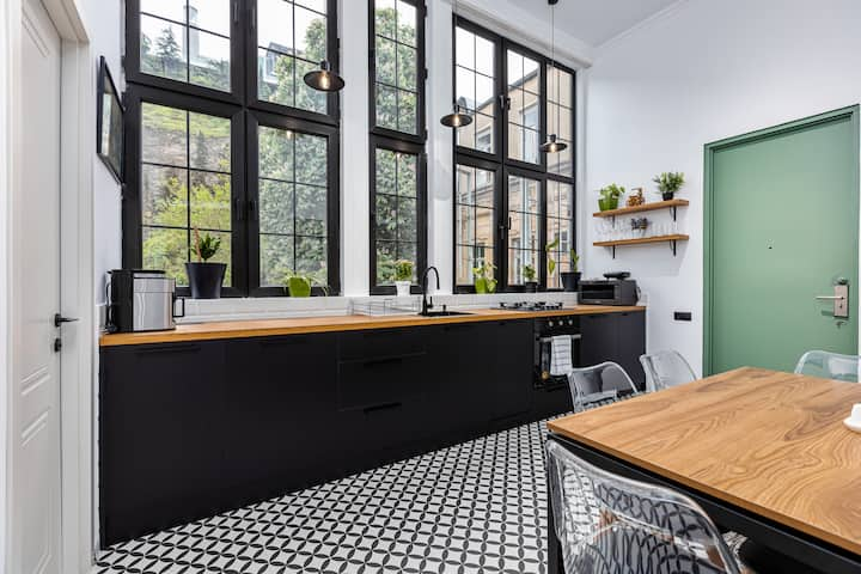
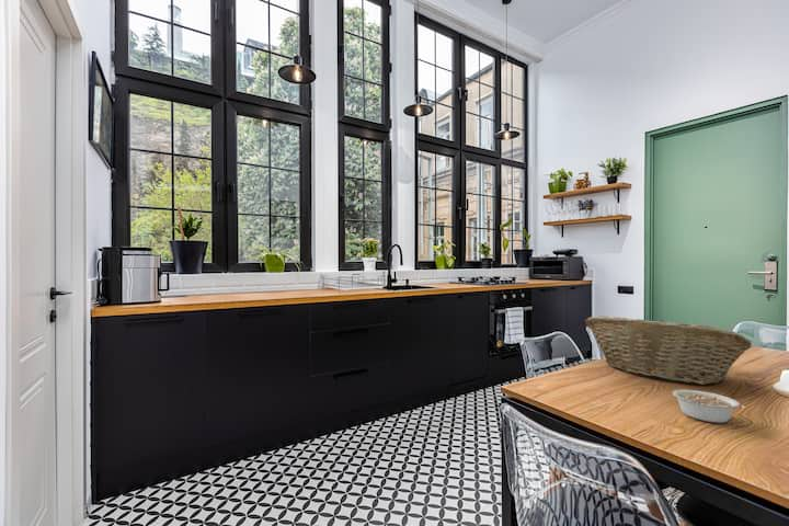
+ legume (707, 405)
+ fruit basket (659, 343)
